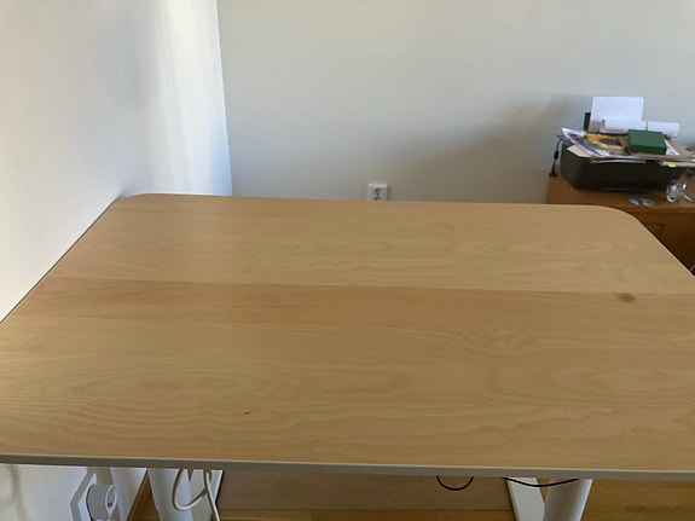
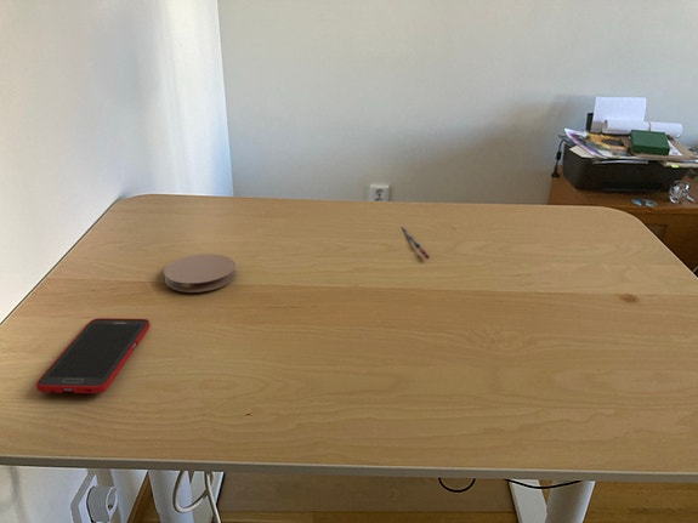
+ pen (413, 240)
+ coaster (200, 272)
+ cell phone (97, 352)
